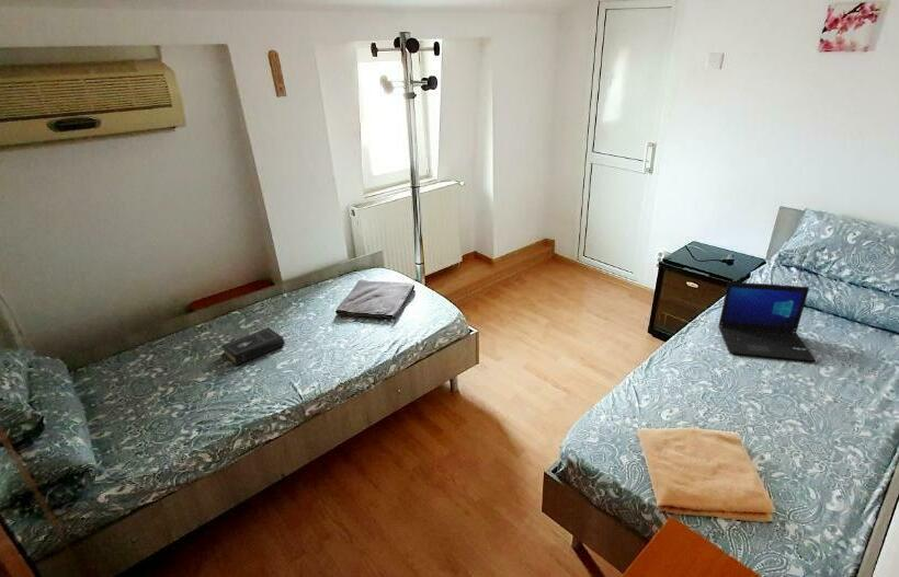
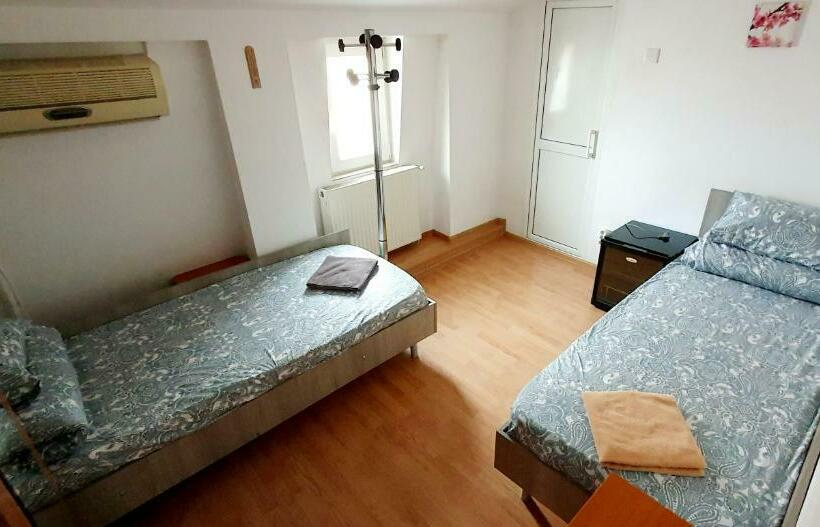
- book (251, 344)
- laptop (769, 320)
